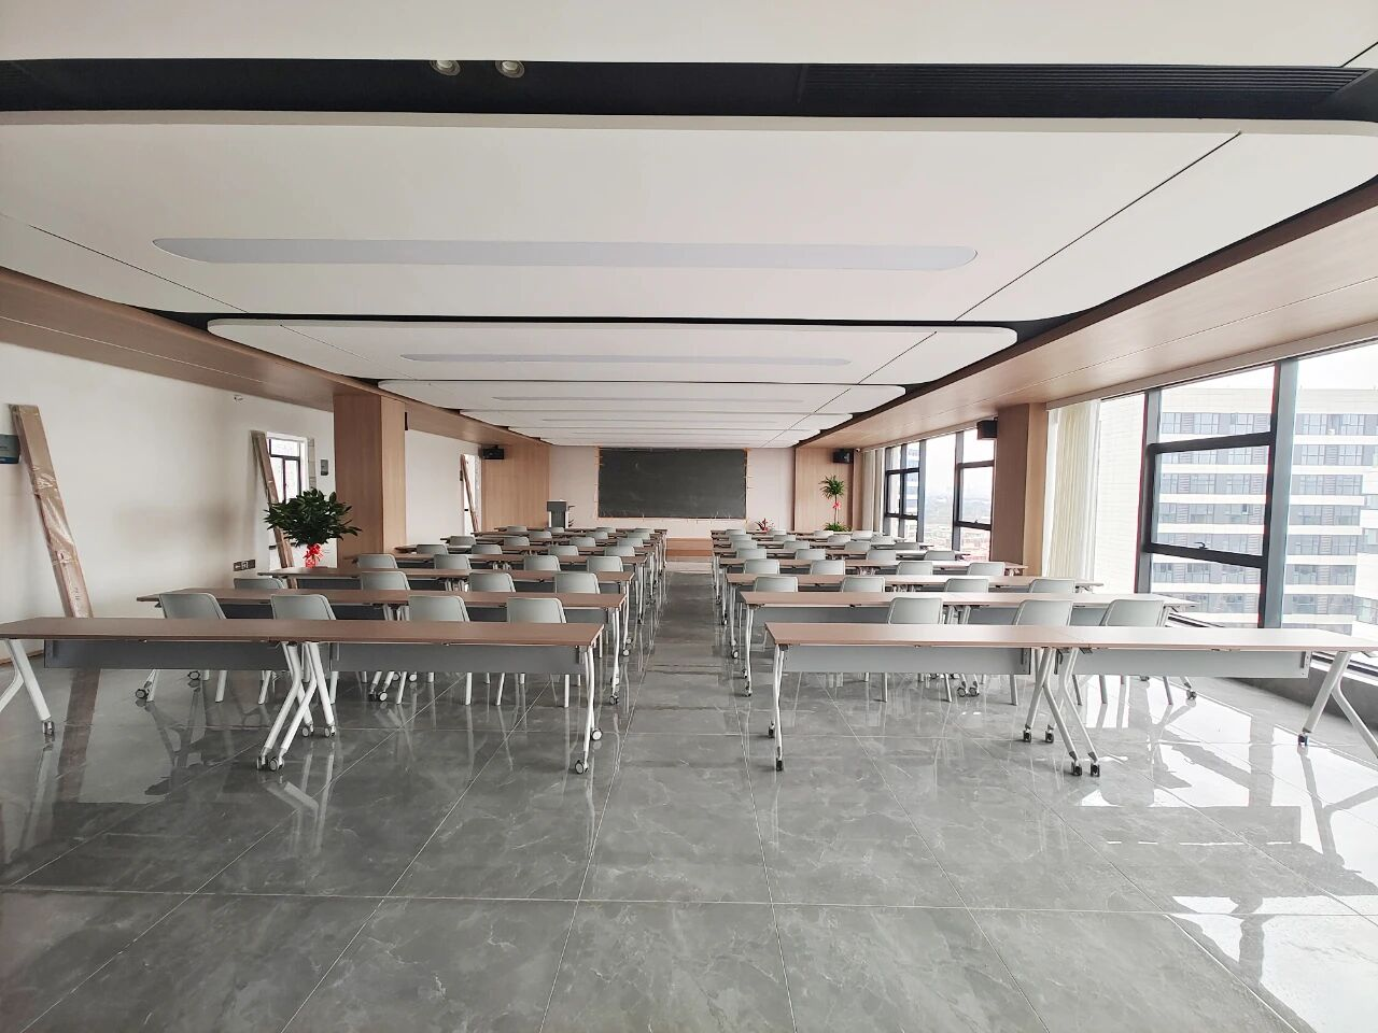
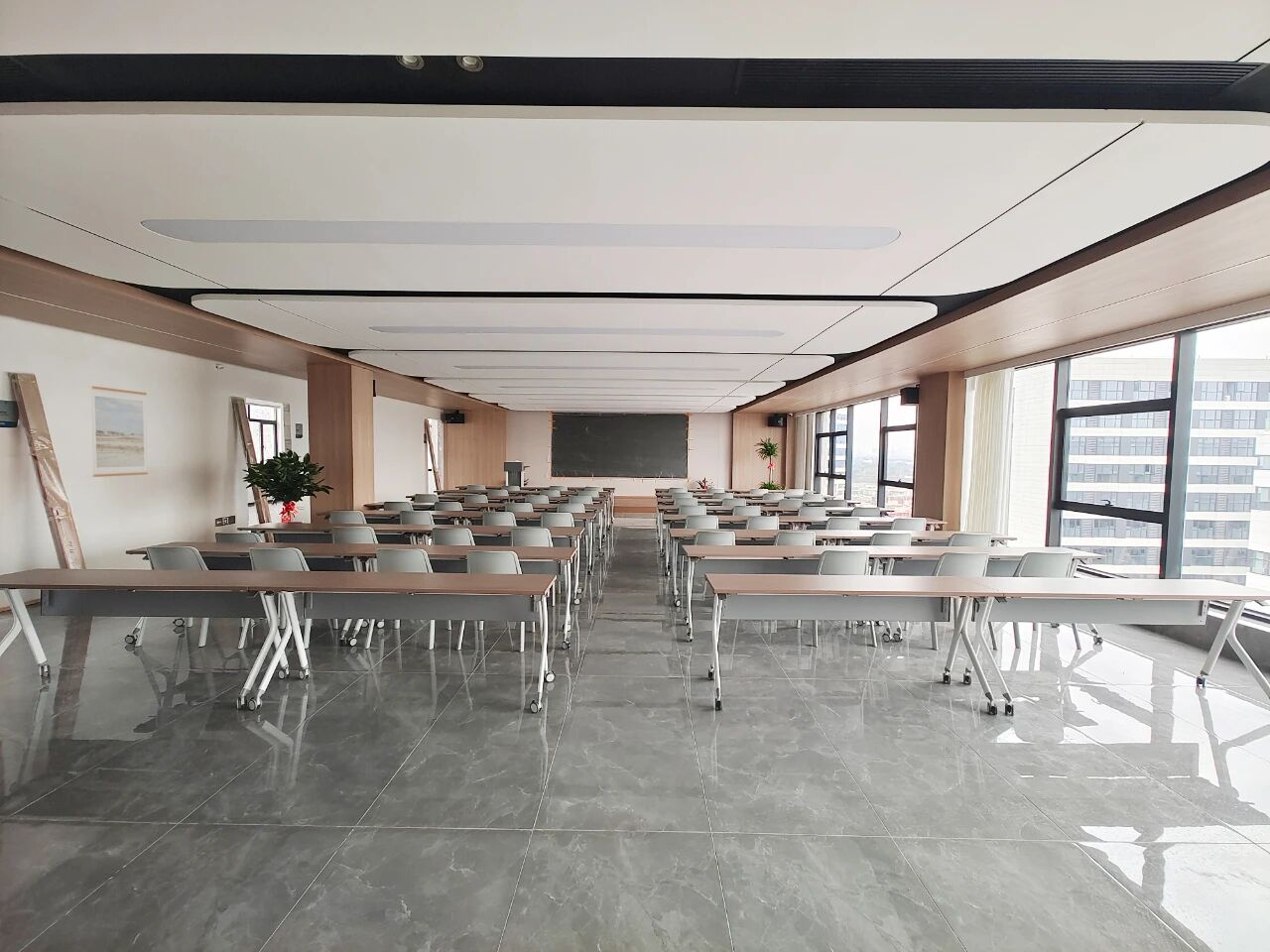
+ wall art (120, 432)
